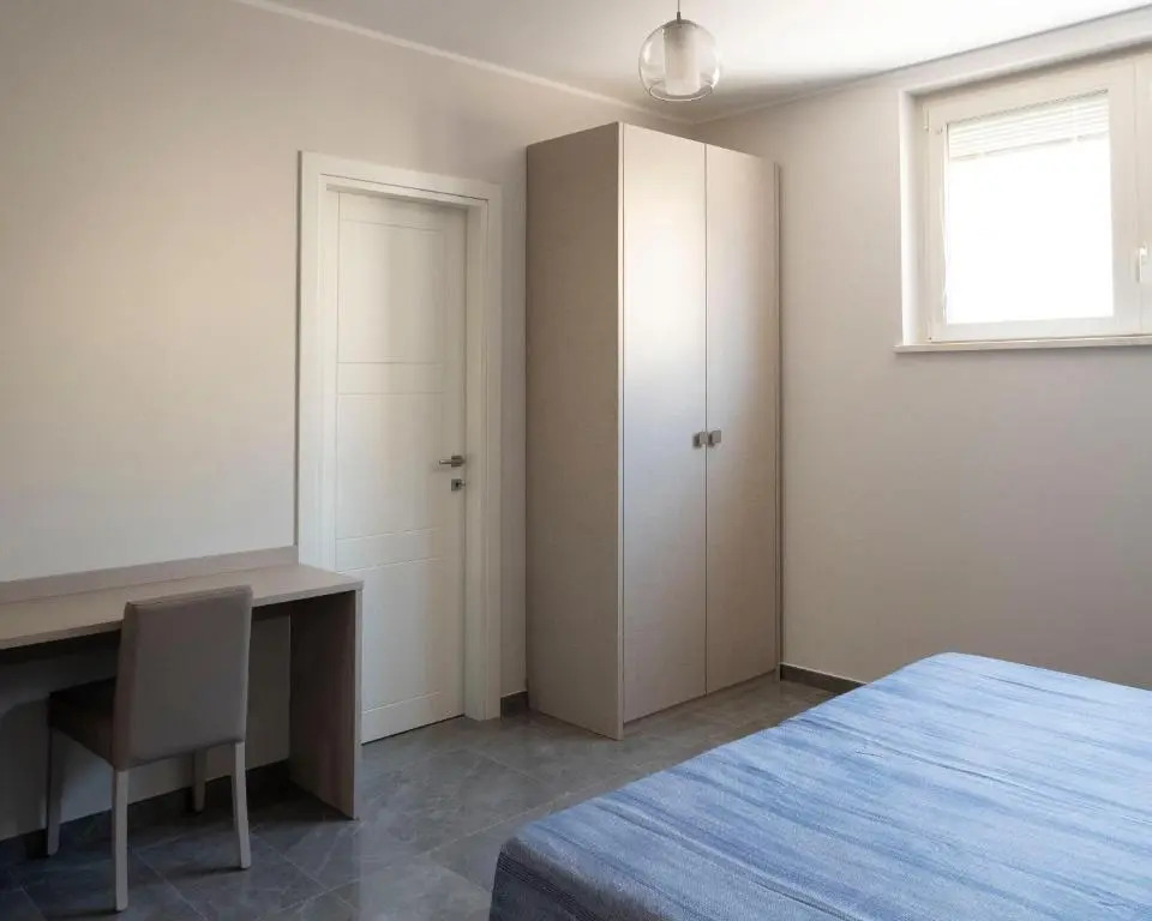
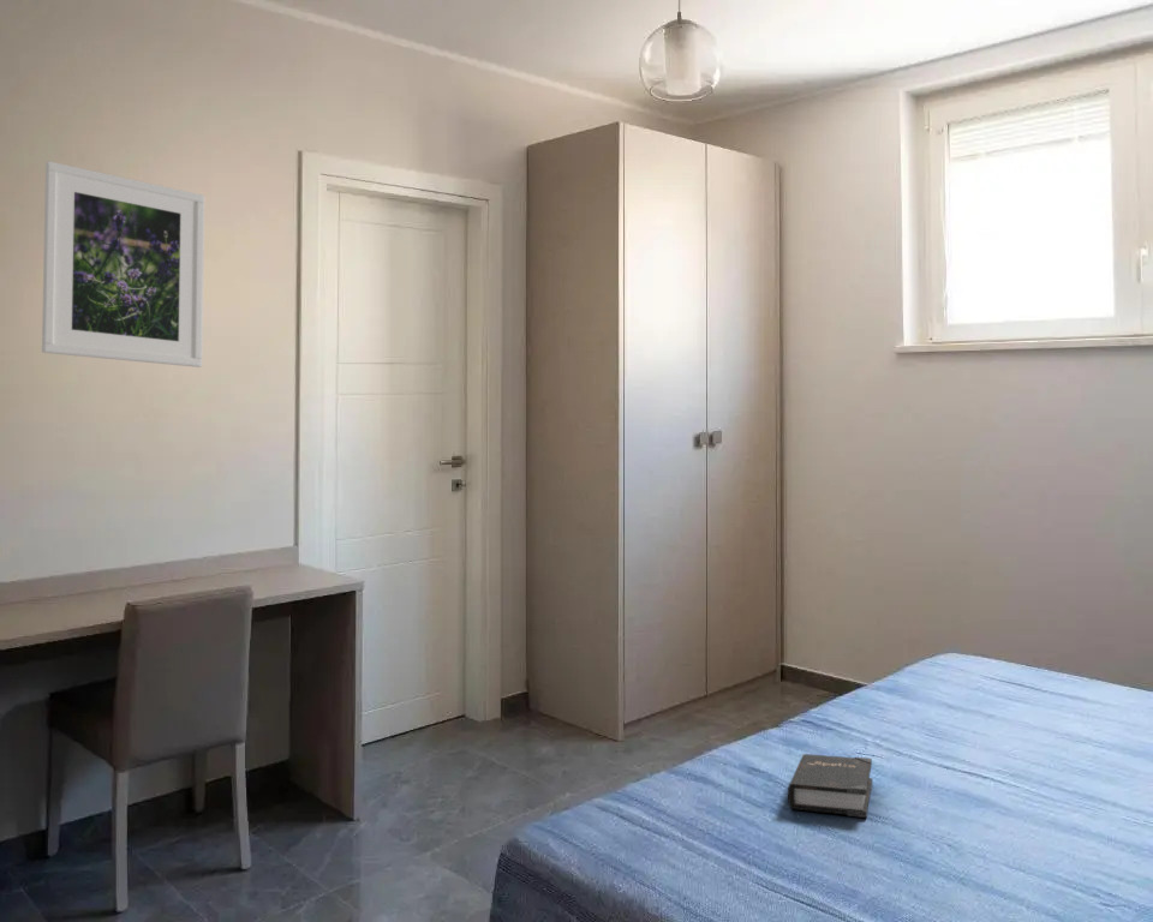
+ hardback book (831, 782)
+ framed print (127, 269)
